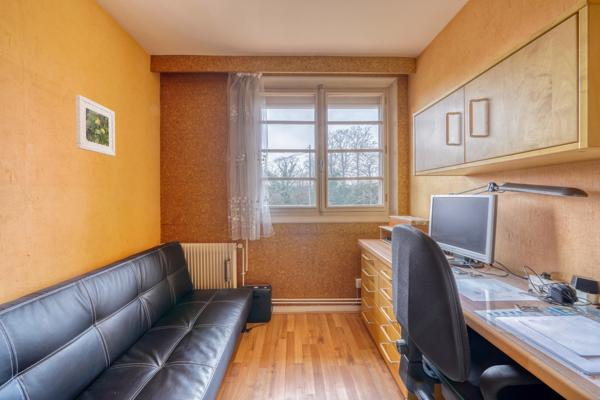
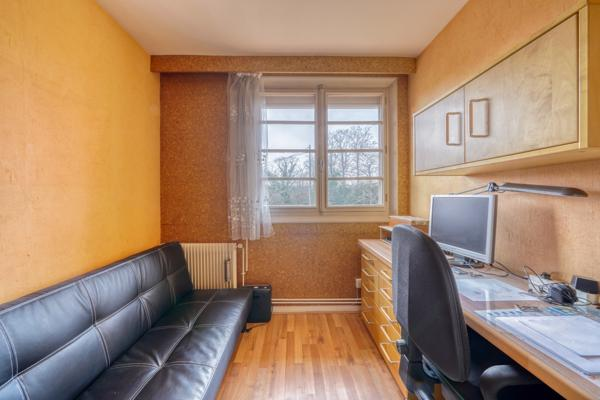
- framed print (97, 128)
